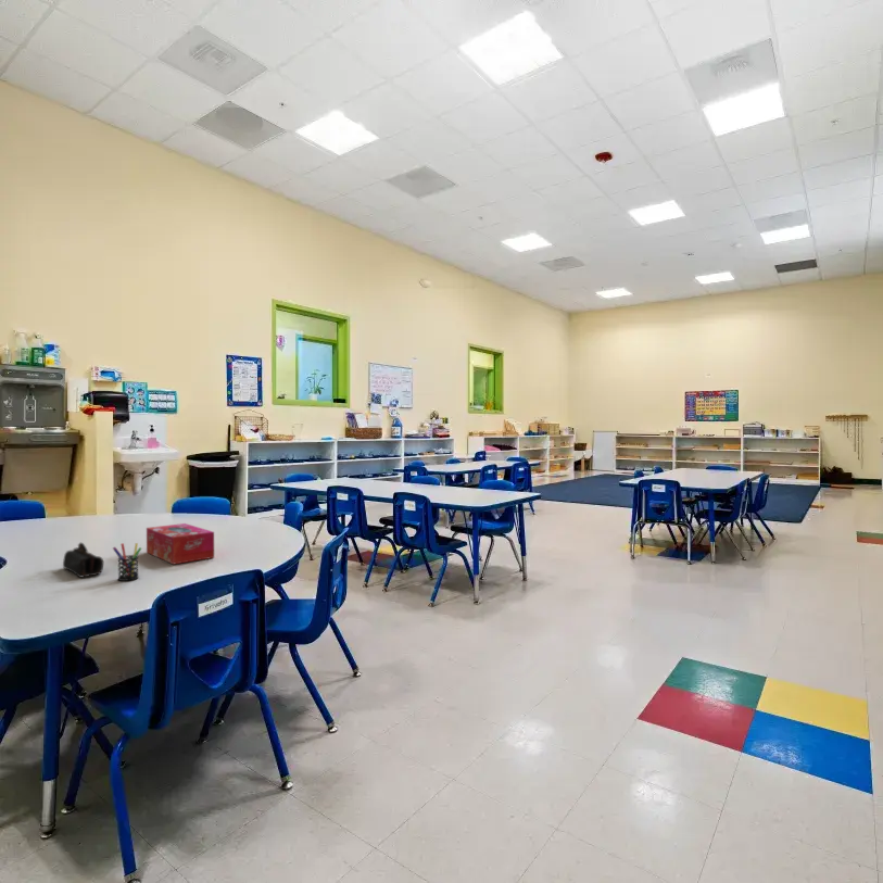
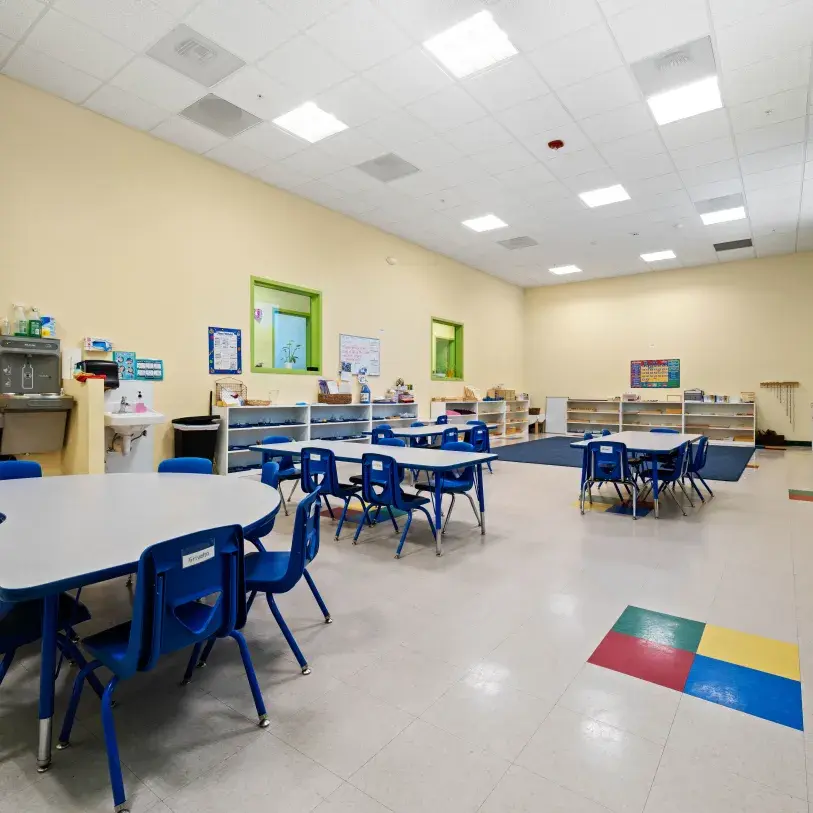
- tissue box (179, 542)
- pen holder (129, 560)
- pencil case (83, 556)
